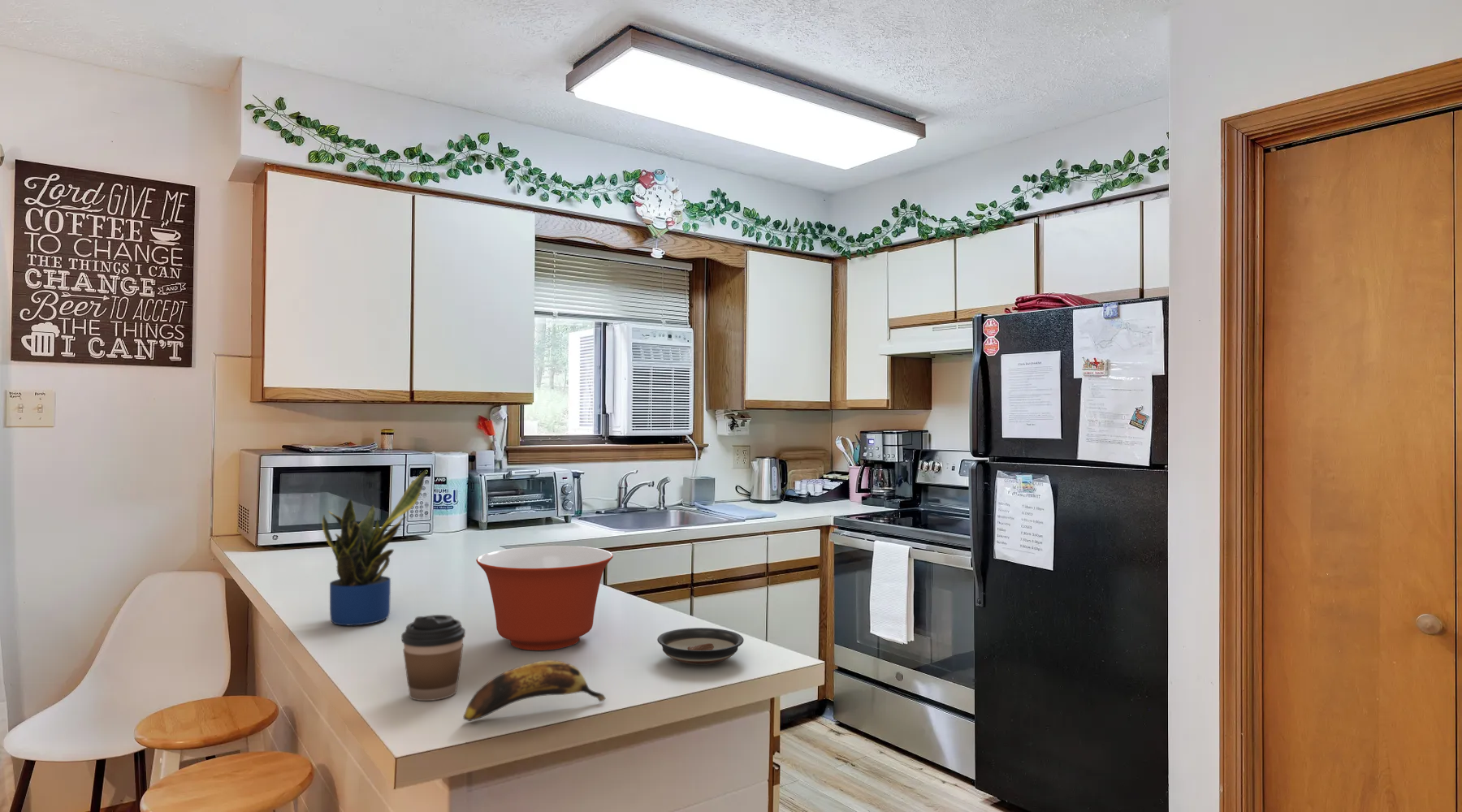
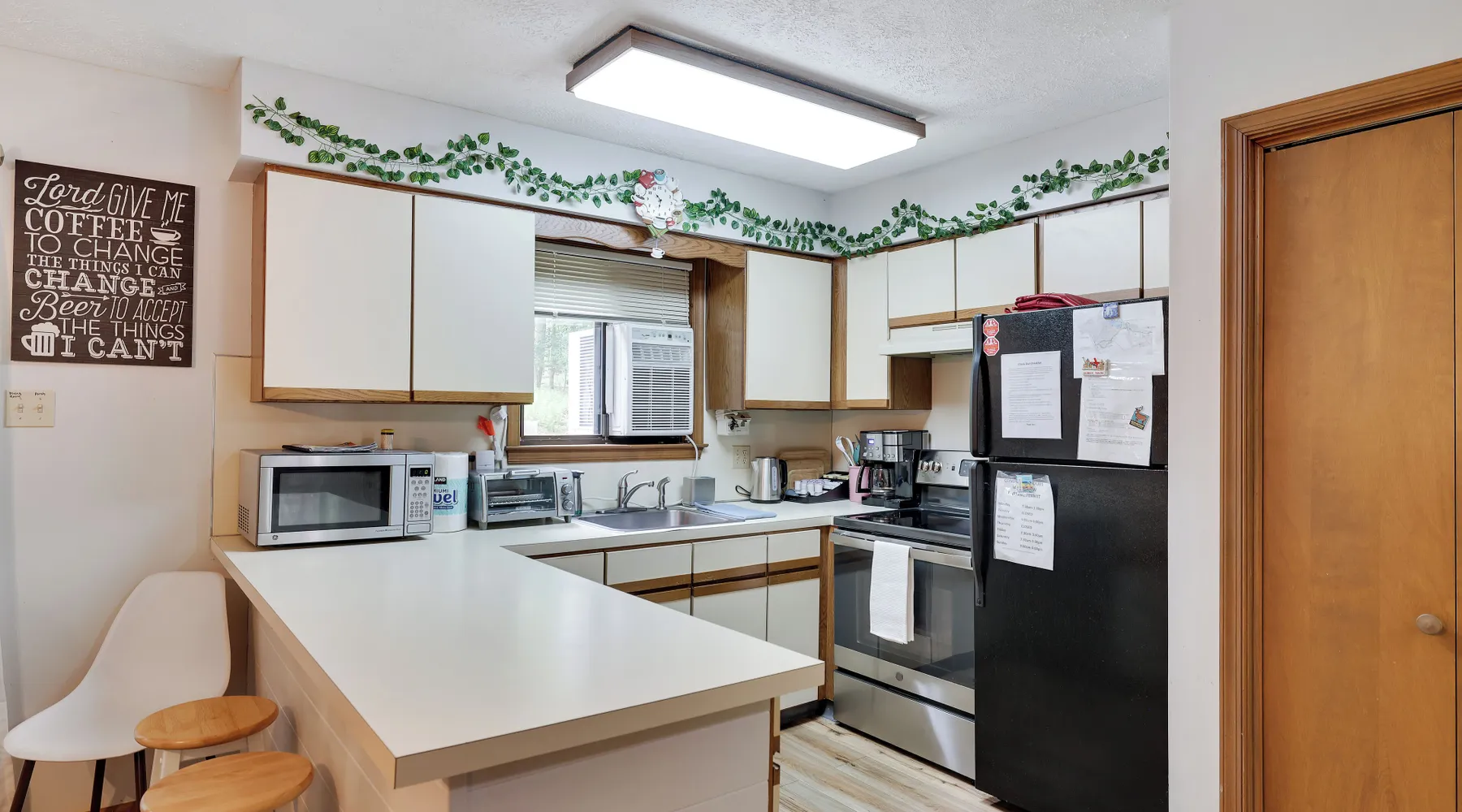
- saucer (700, 649)
- potted plant (373, 543)
- banana (534, 685)
- mixing bowl (545, 598)
- coffee cup (433, 653)
